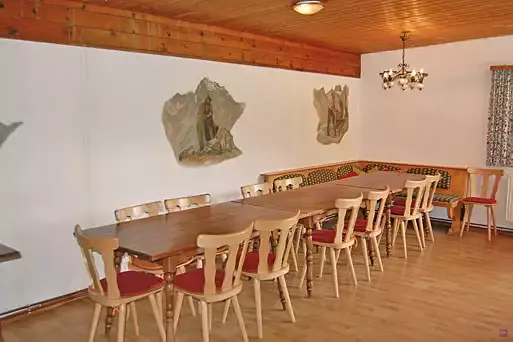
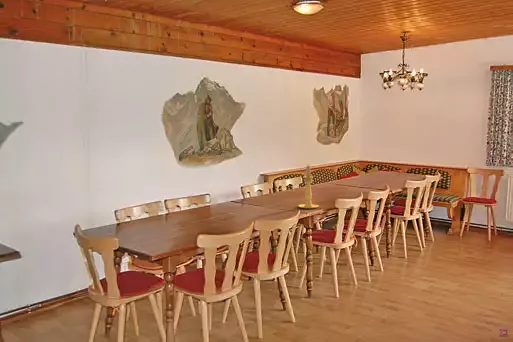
+ candle holder (308, 185)
